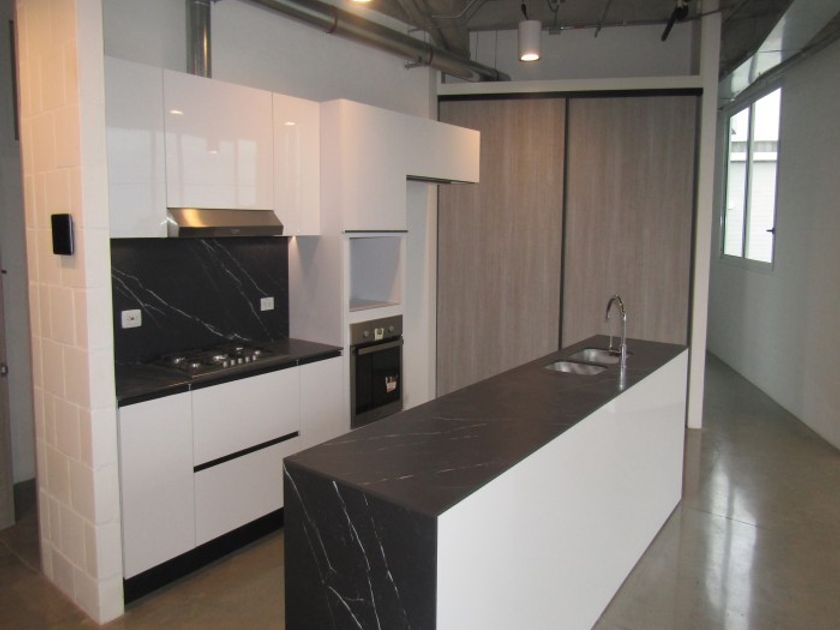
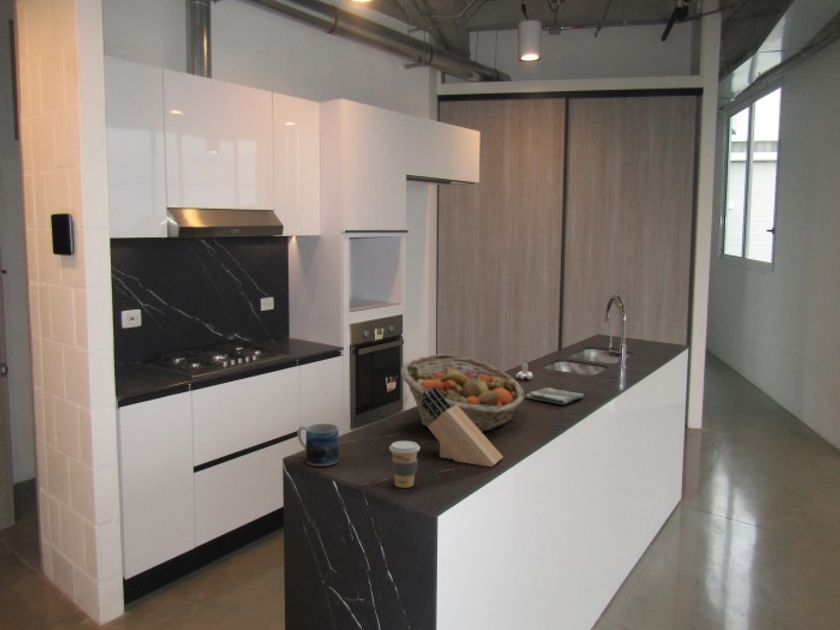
+ mug (316, 443)
+ flower (524, 370)
+ dish towel (554, 394)
+ knife block (459, 424)
+ coffee cup (404, 464)
+ fruit basket (462, 391)
